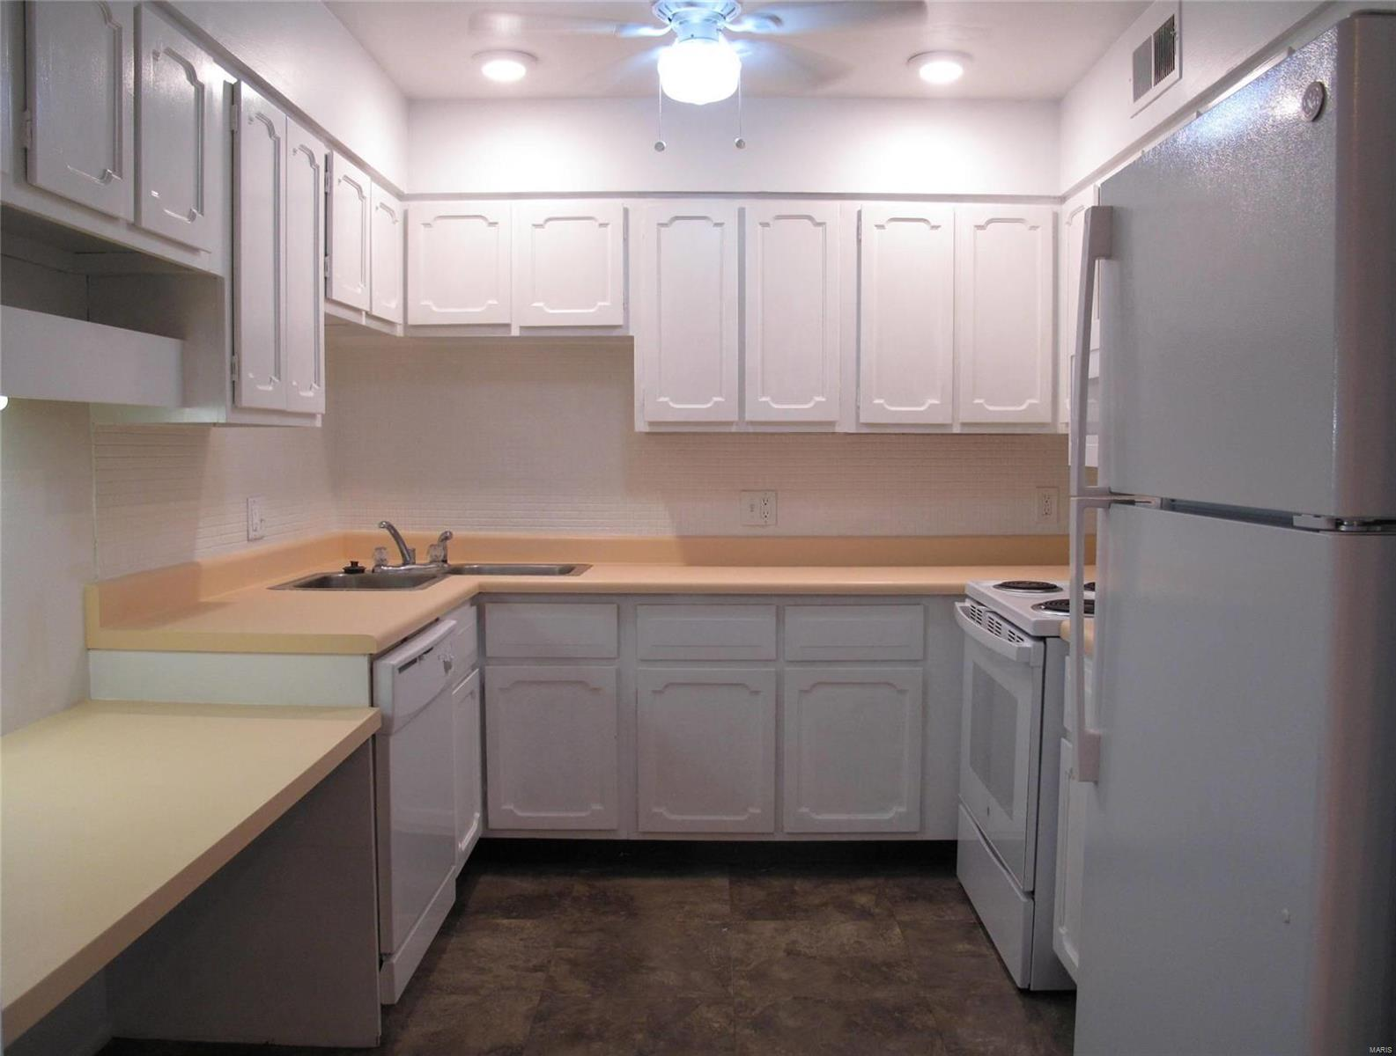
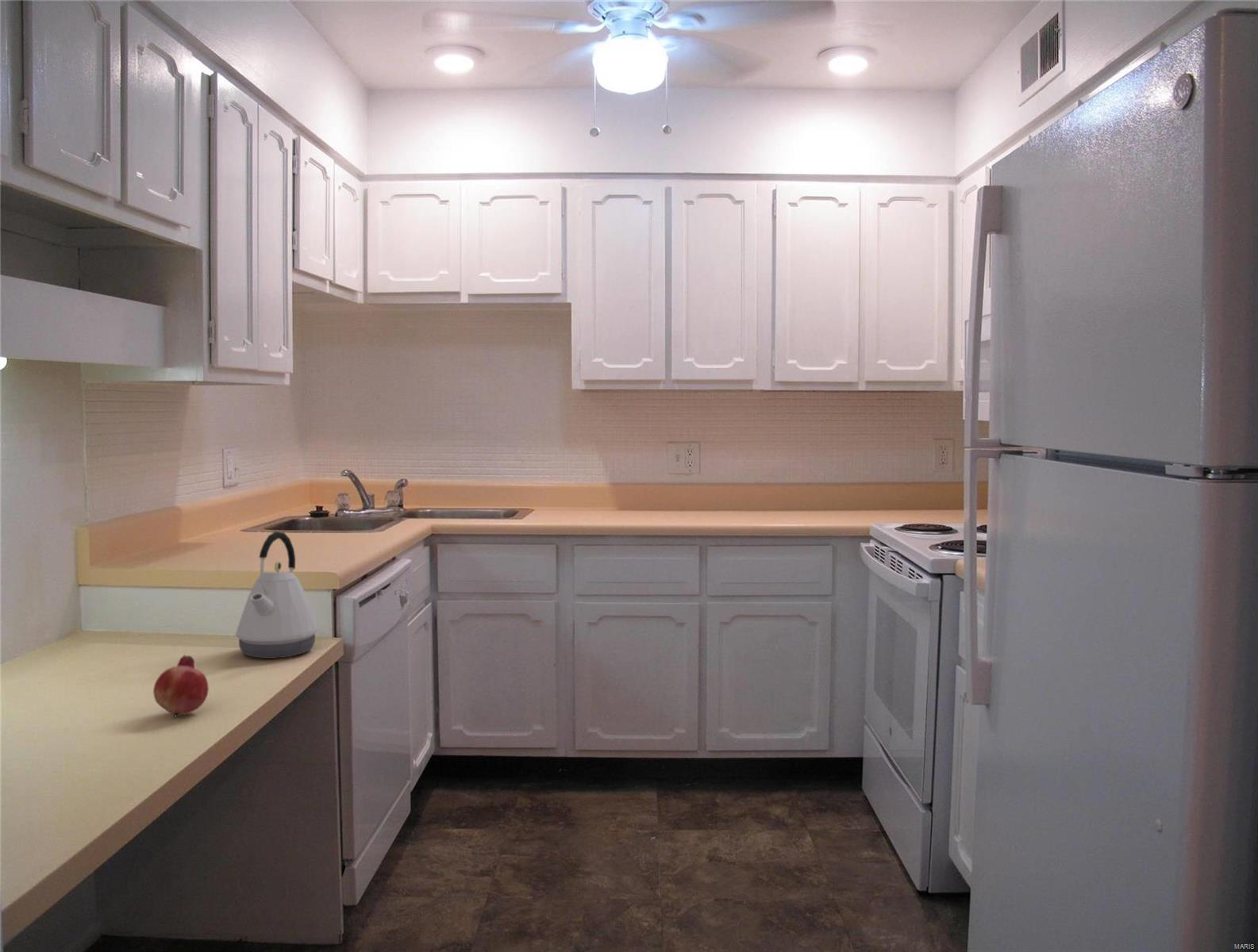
+ kettle (275, 592)
+ fruit (181, 686)
